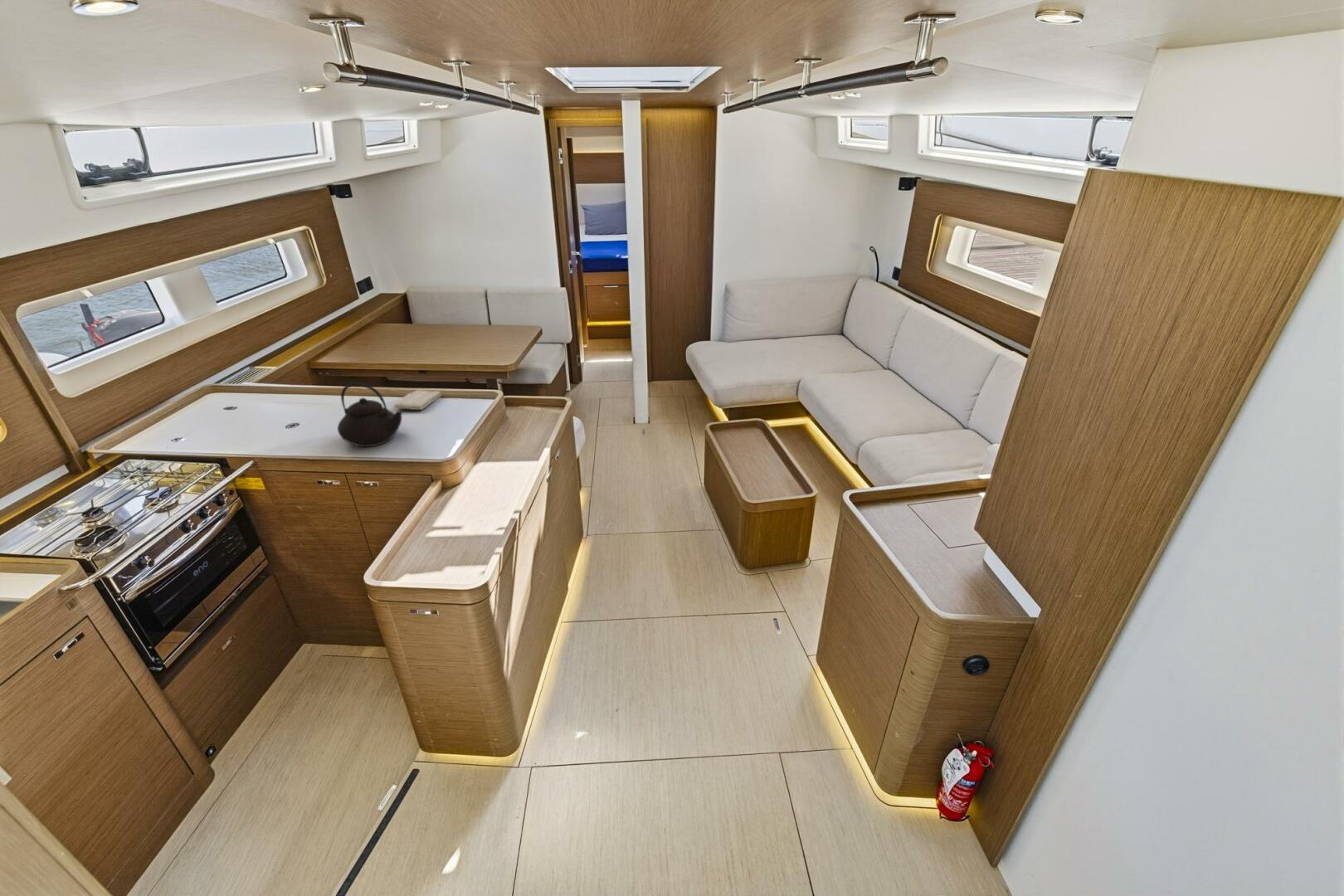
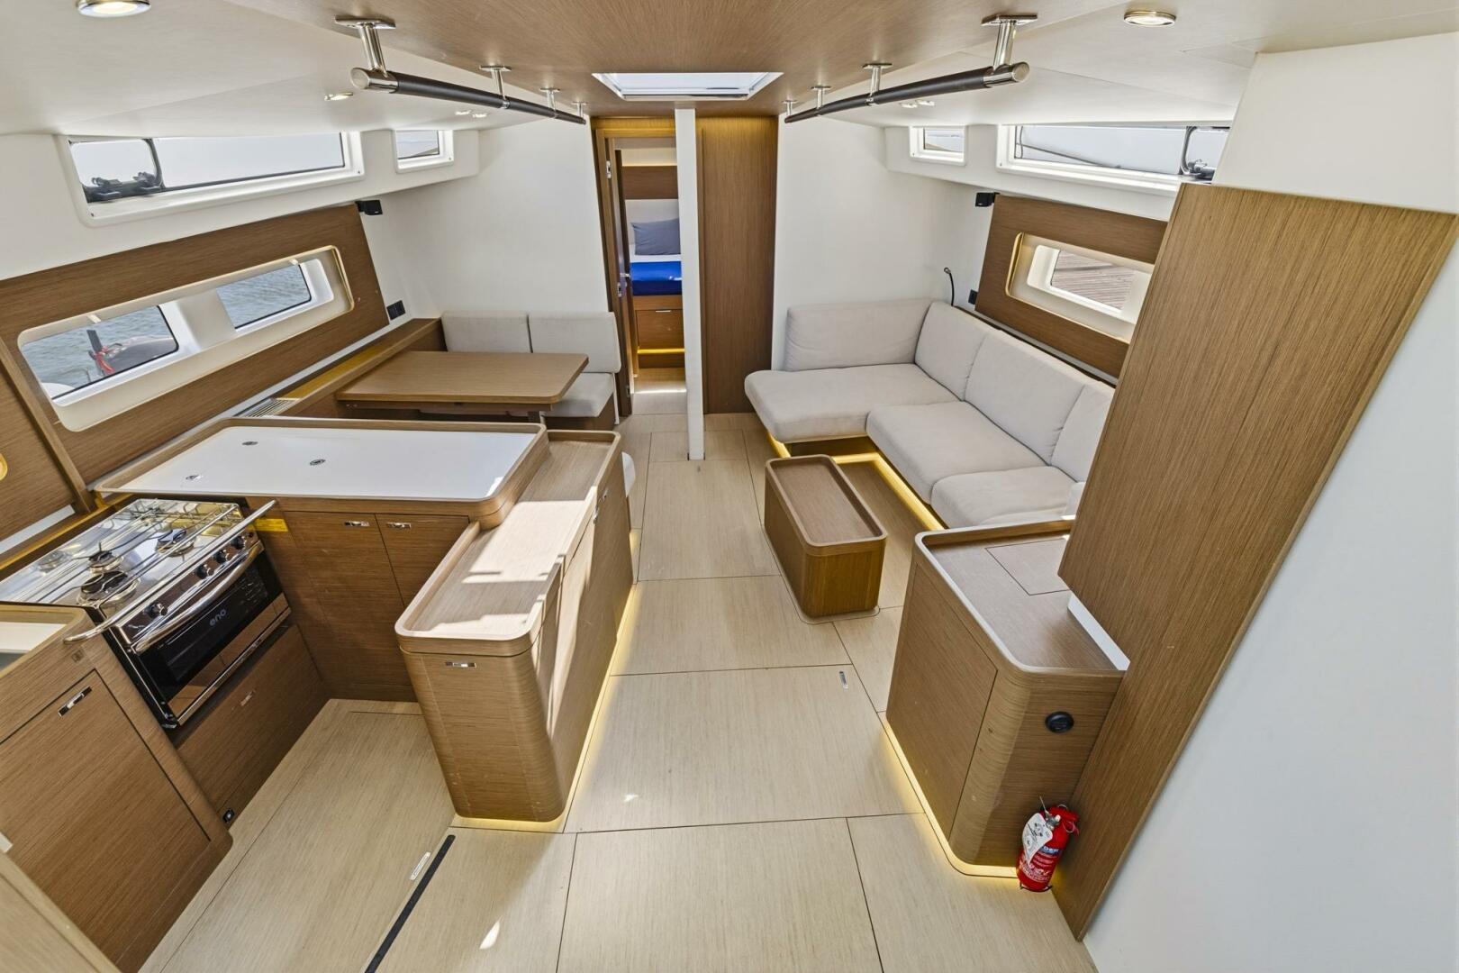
- washcloth (418, 399)
- teapot (371, 412)
